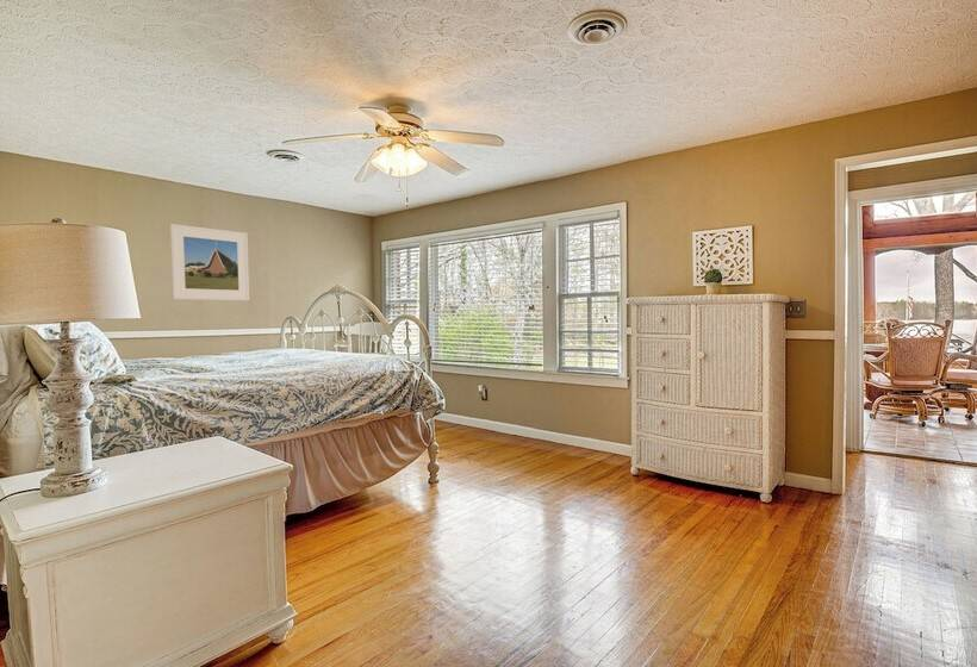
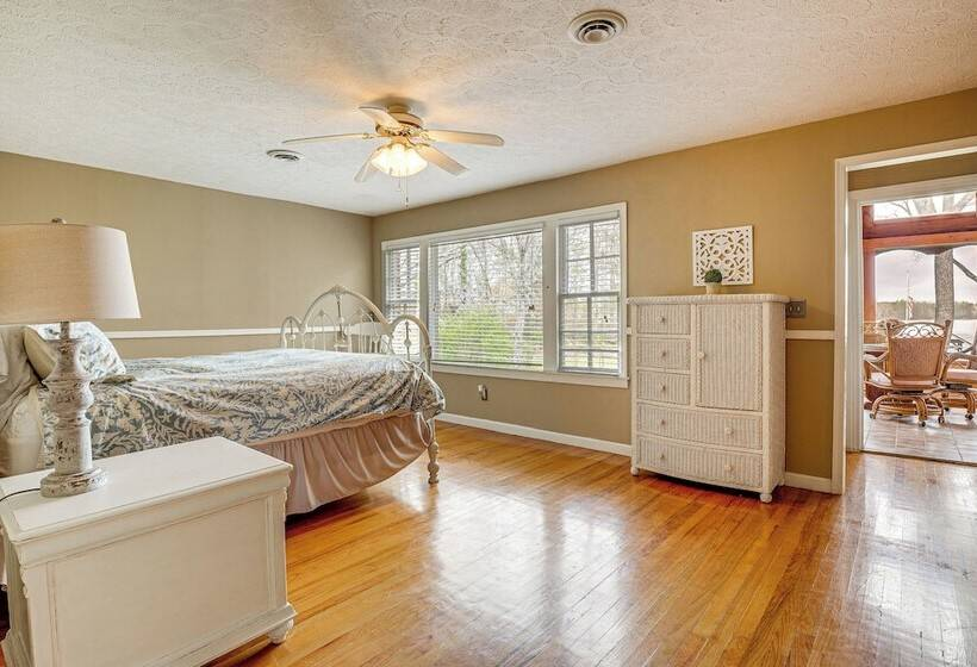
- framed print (211, 264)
